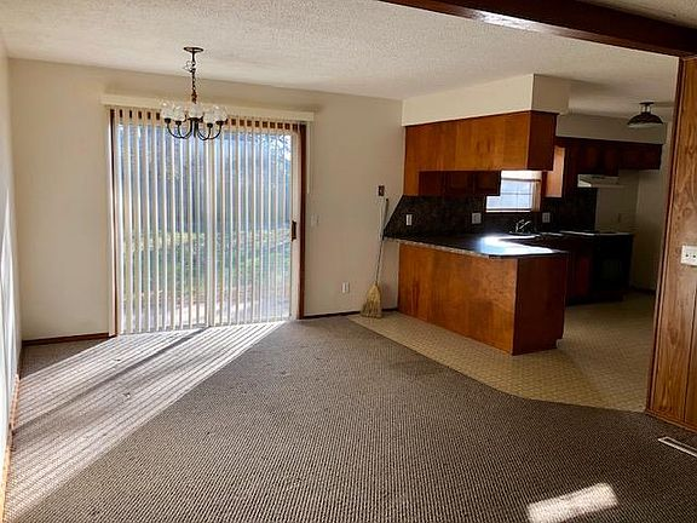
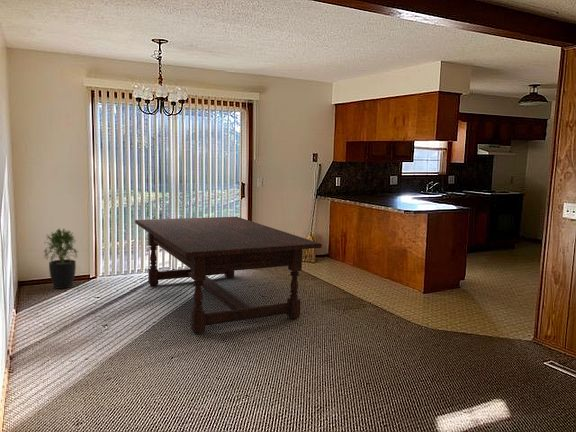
+ potted plant (59, 257)
+ dining table (217, 265)
